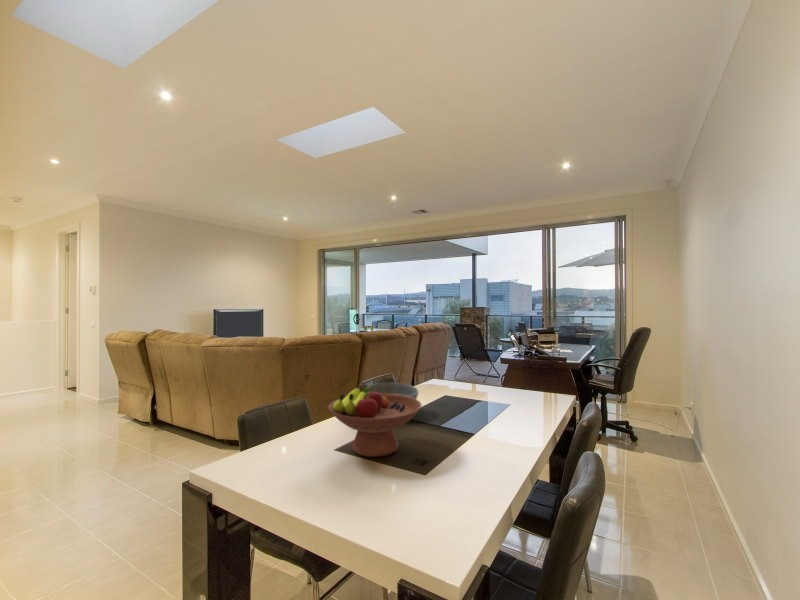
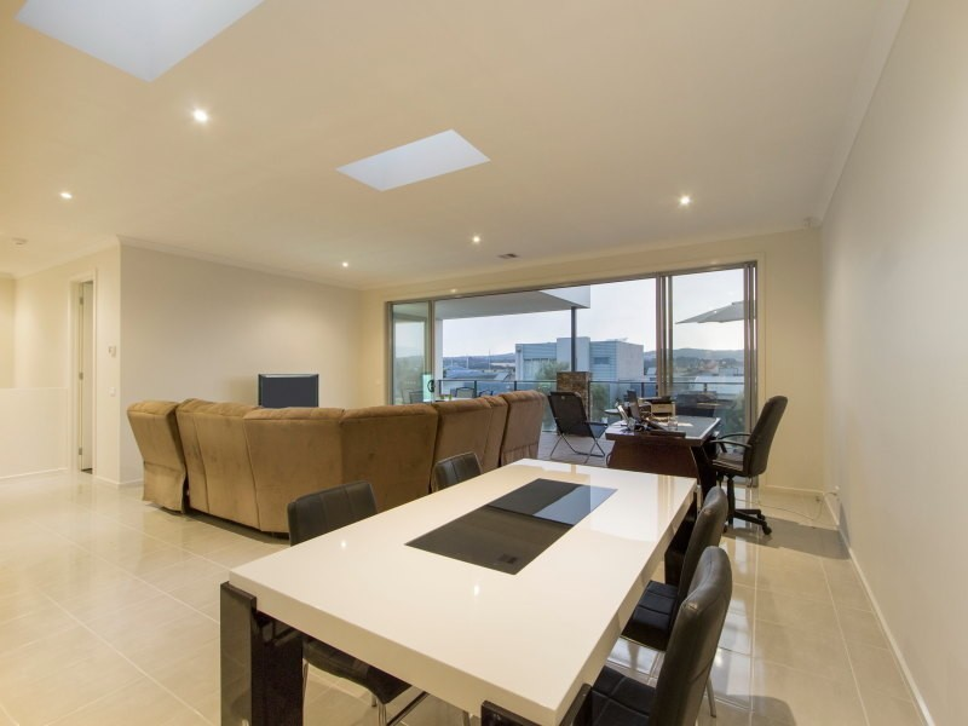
- bowl (391, 393)
- fruit bowl (375, 417)
